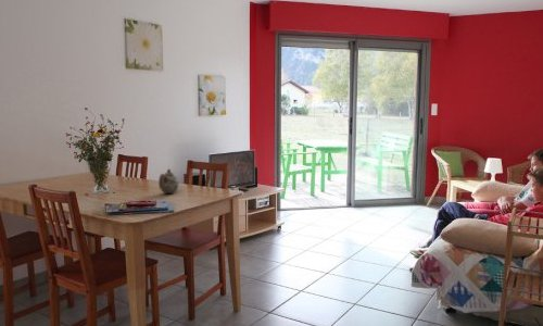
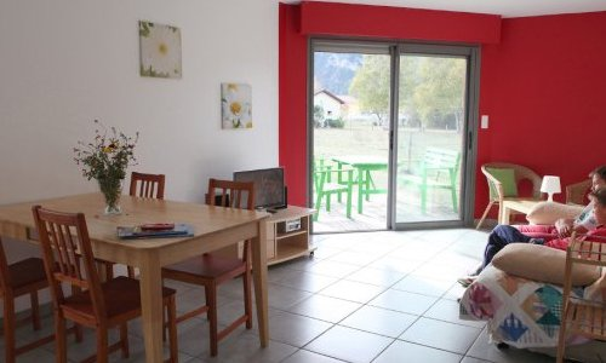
- teapot (168, 180)
